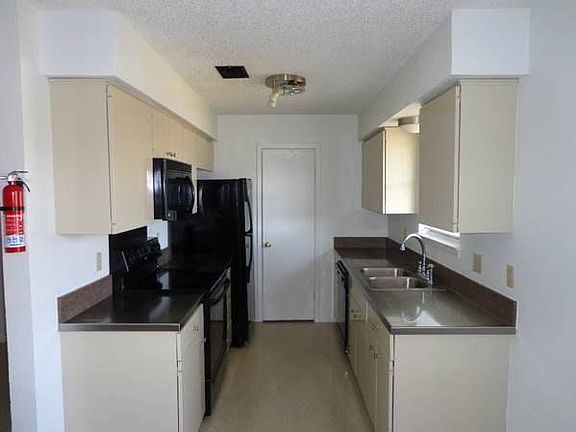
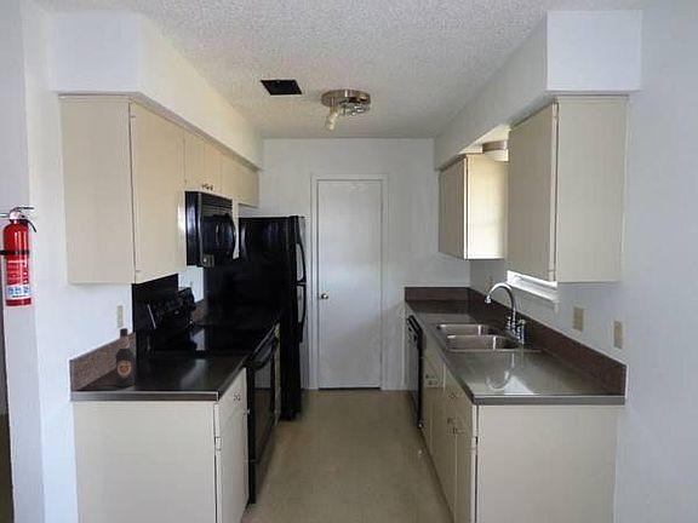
+ bottle (124, 356)
